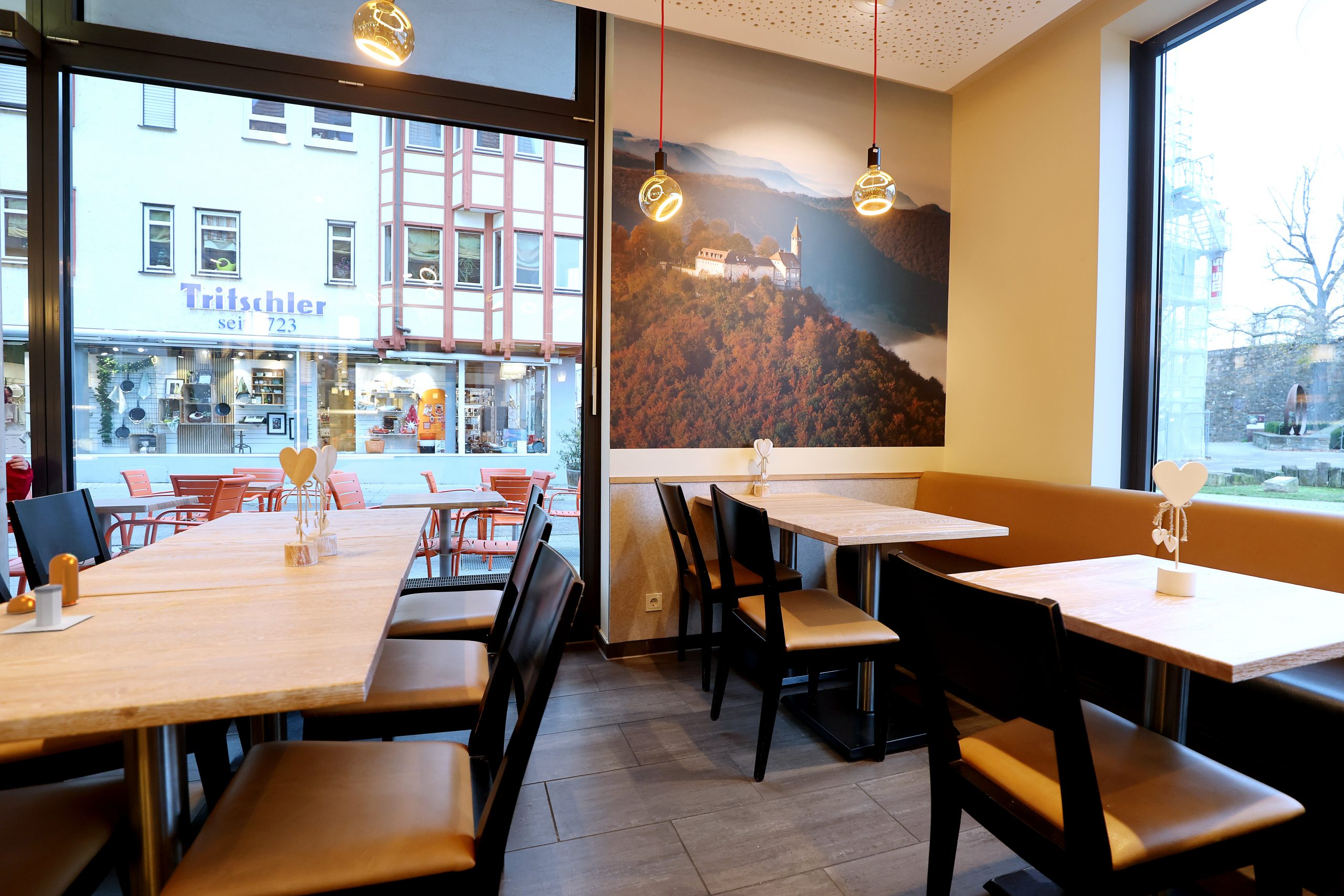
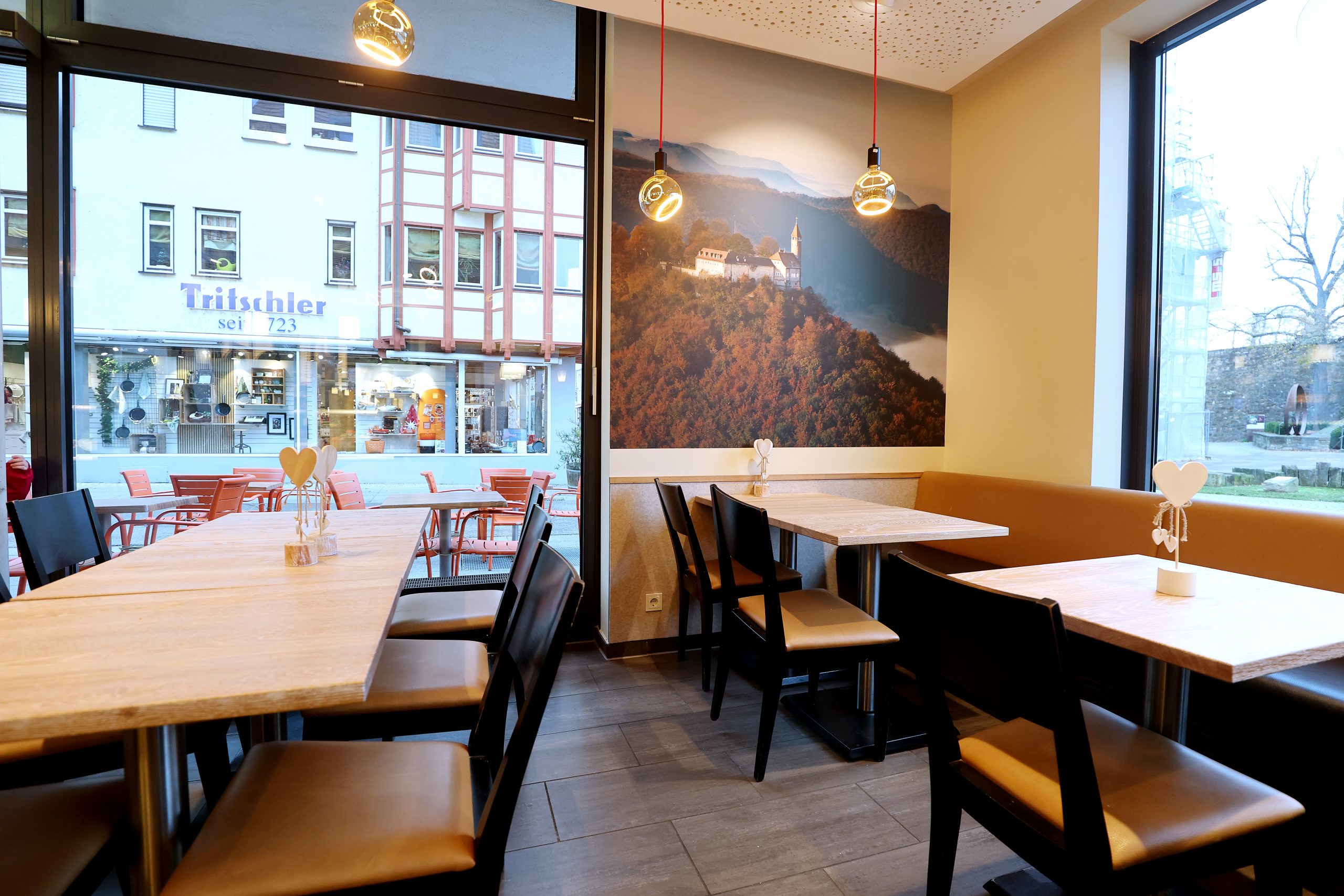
- salt shaker (48, 605)
- pepper shaker (49, 582)
